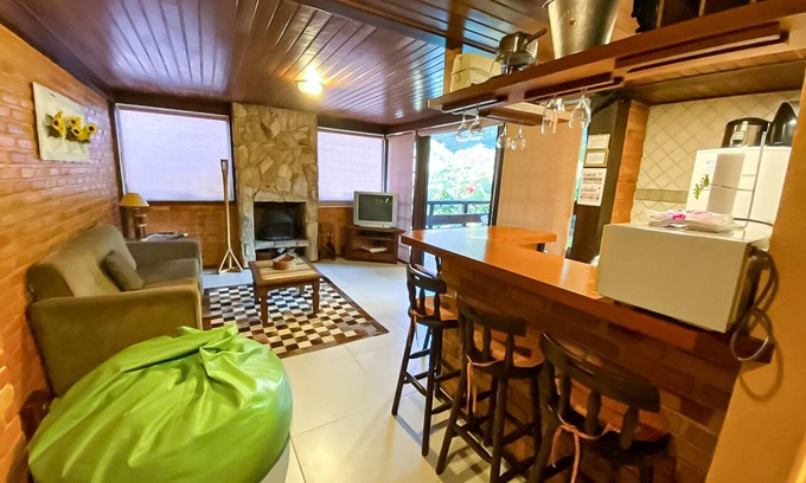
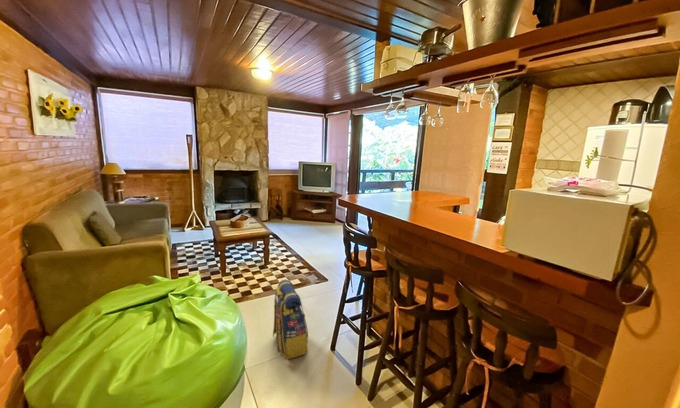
+ backpack (290, 316)
